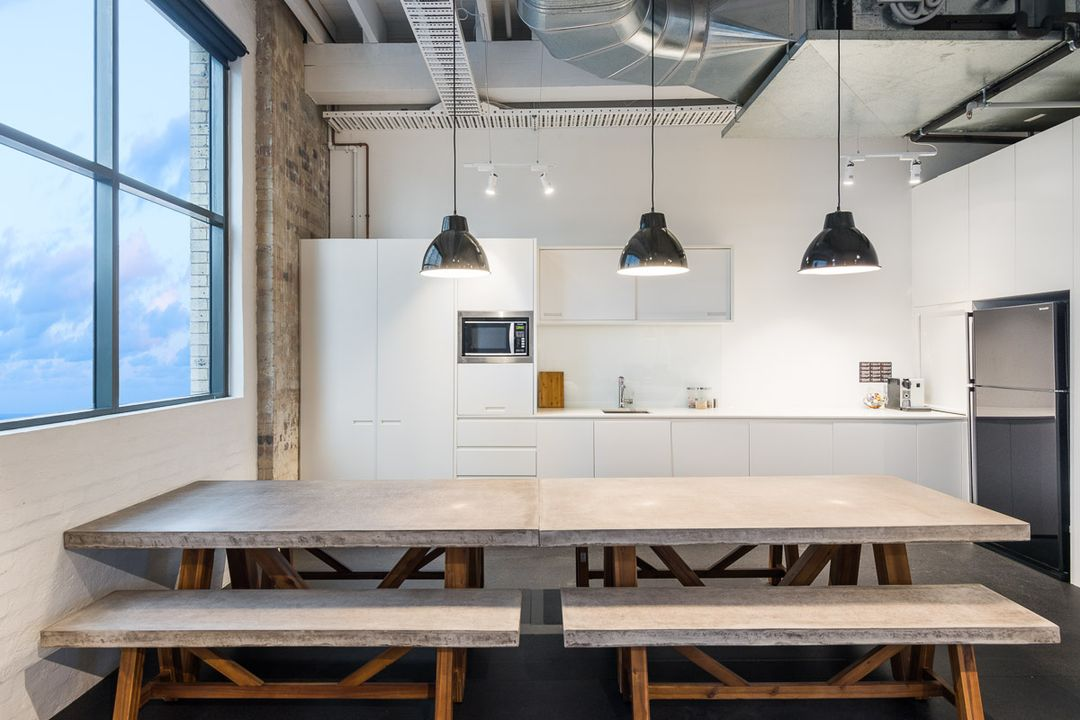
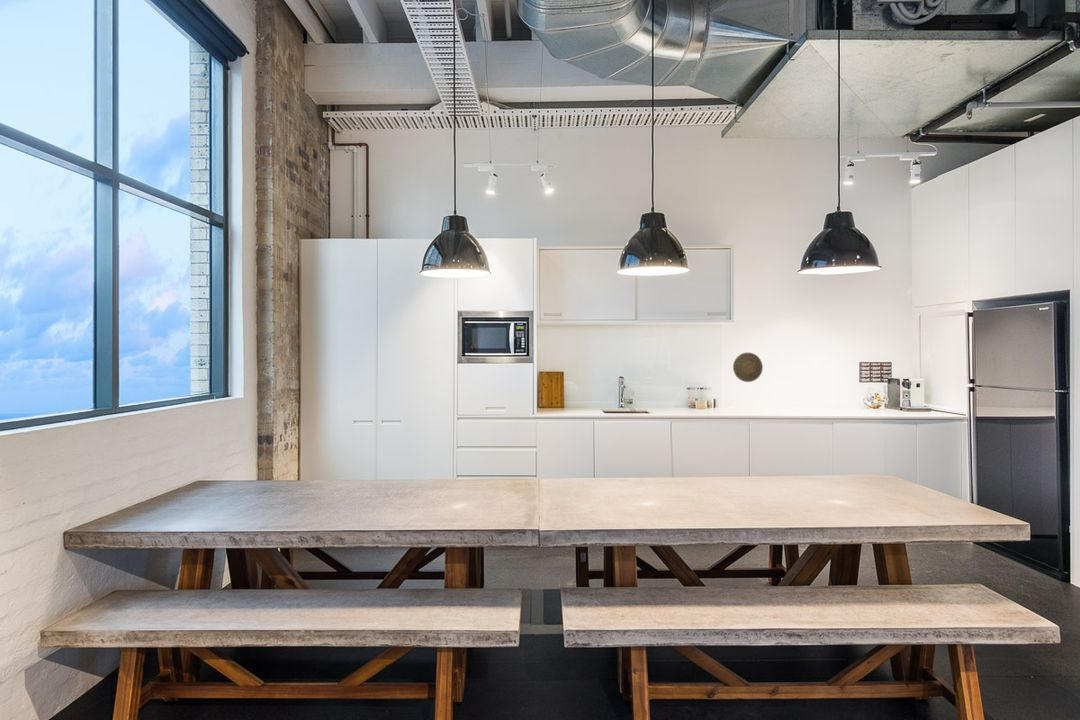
+ decorative plate (748, 367)
